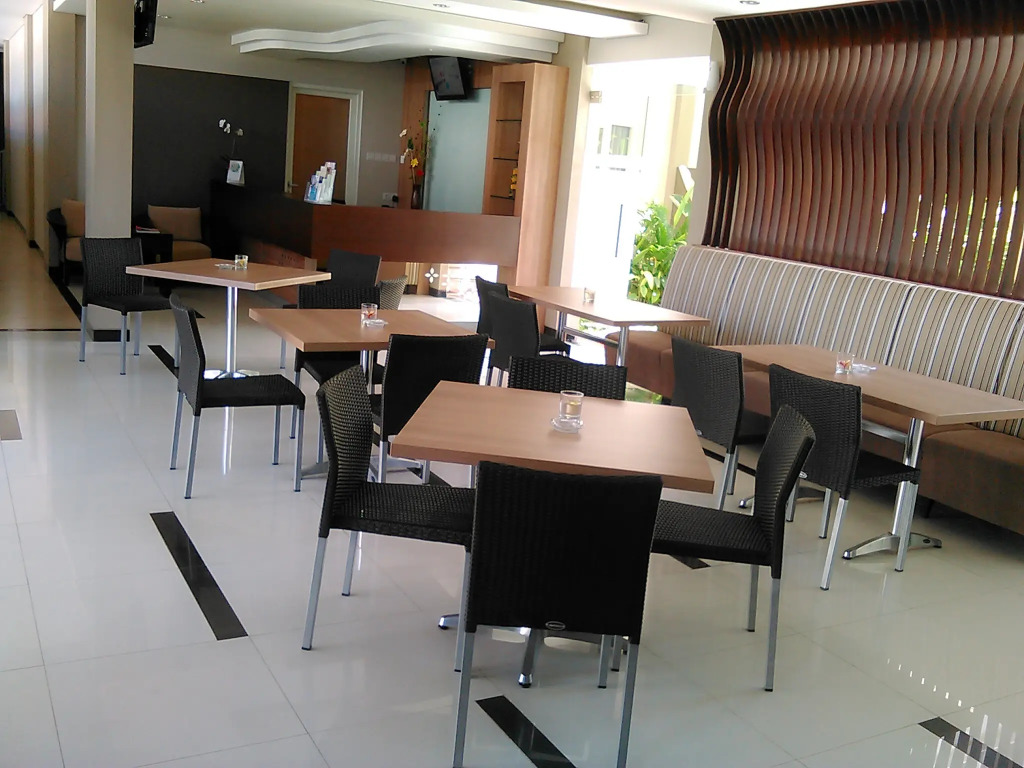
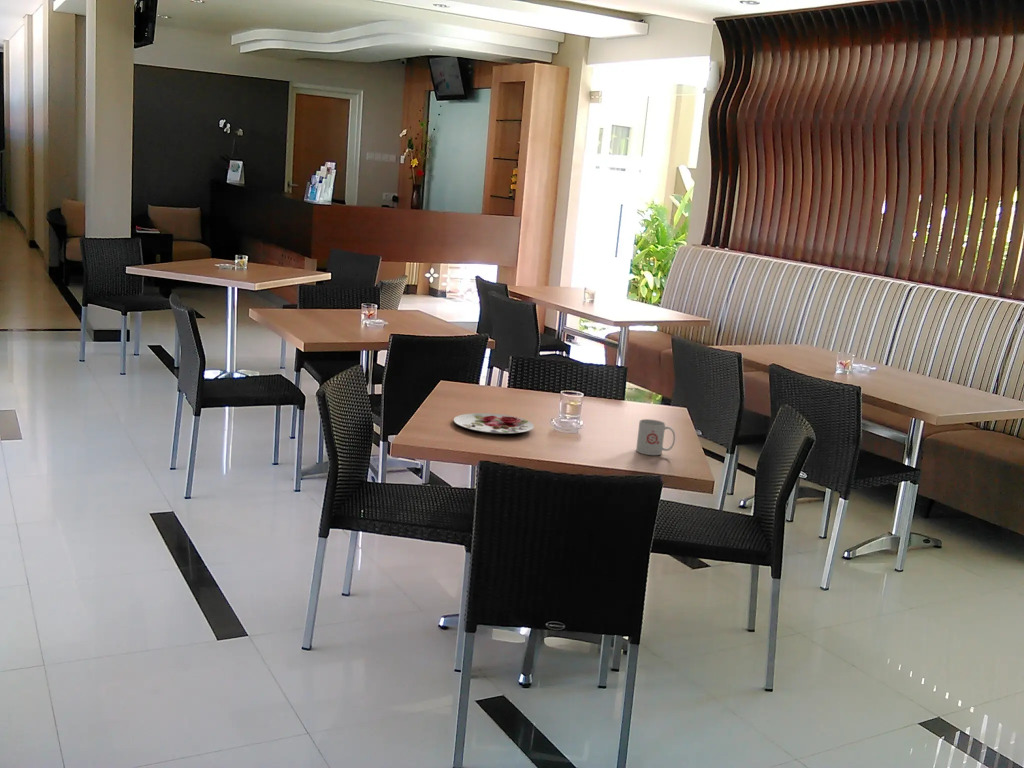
+ plate (493, 422)
+ mug (656, 437)
